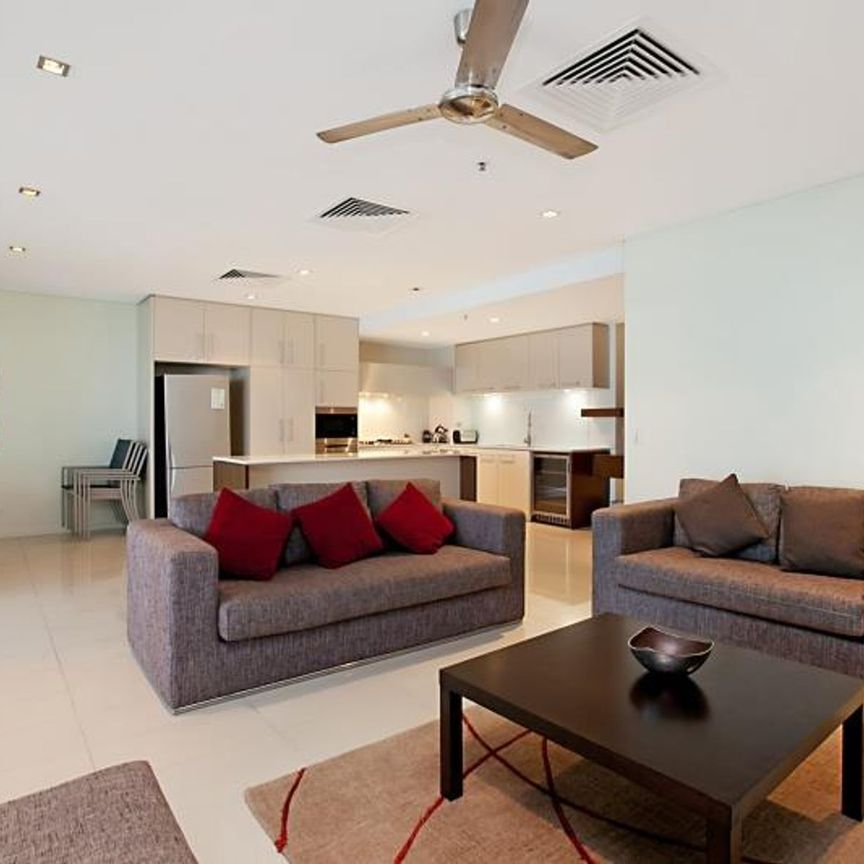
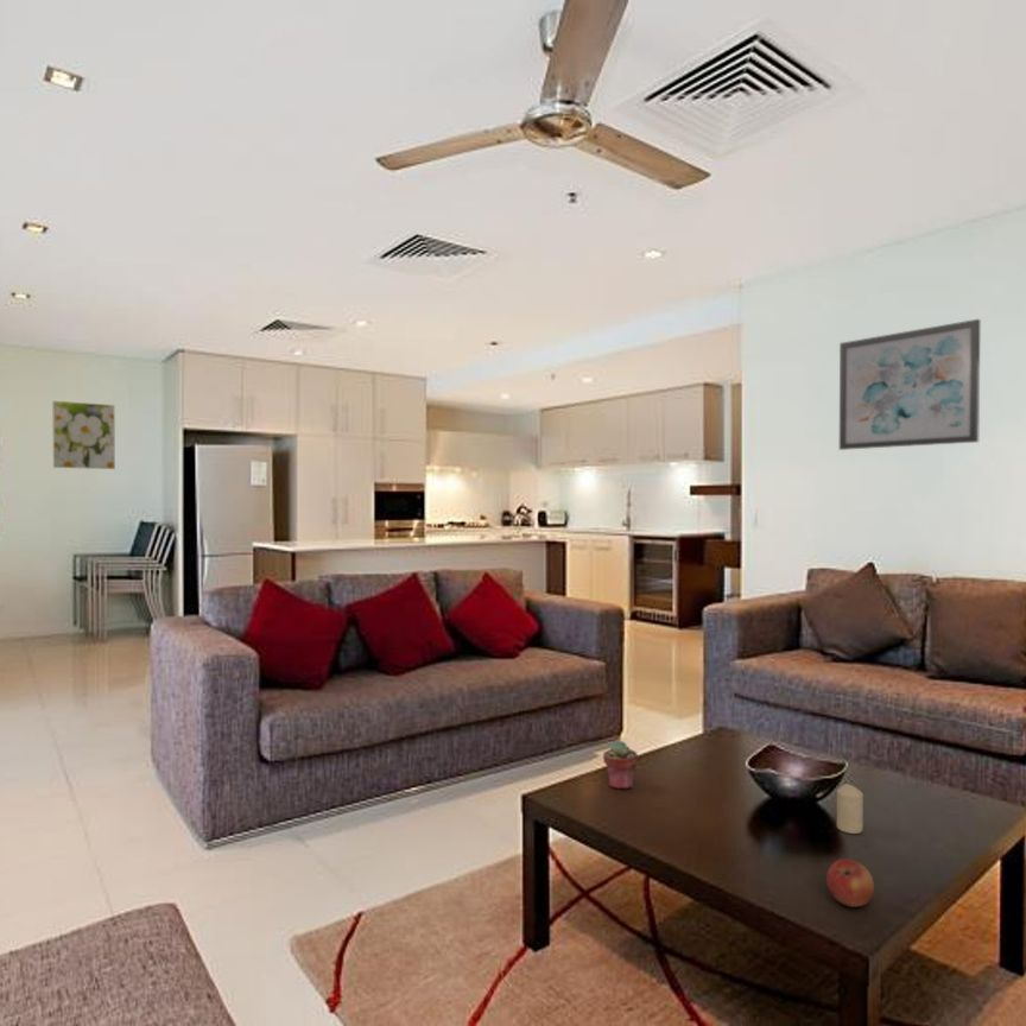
+ apple (849, 882)
+ wall art (904, 388)
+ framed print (84, 435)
+ candle (849, 808)
+ potted succulent (620, 762)
